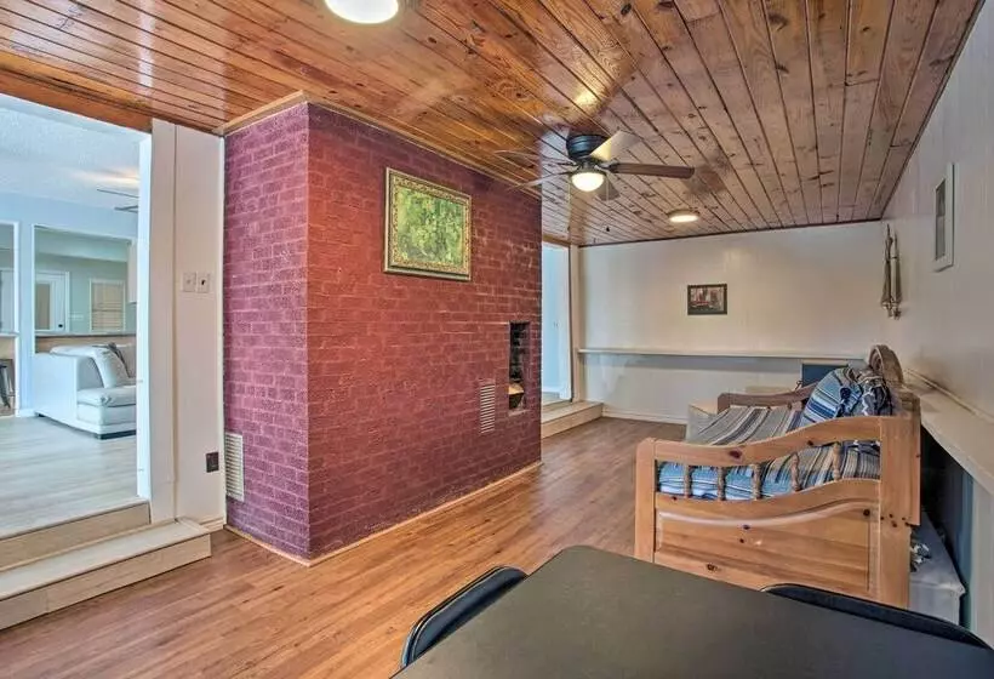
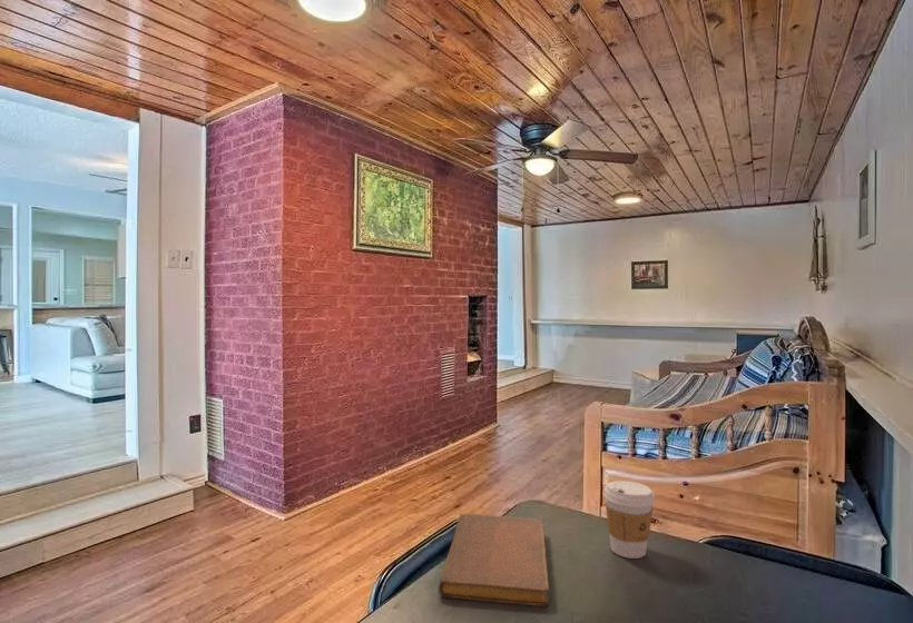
+ coffee cup (628, 517)
+ notebook (497, 552)
